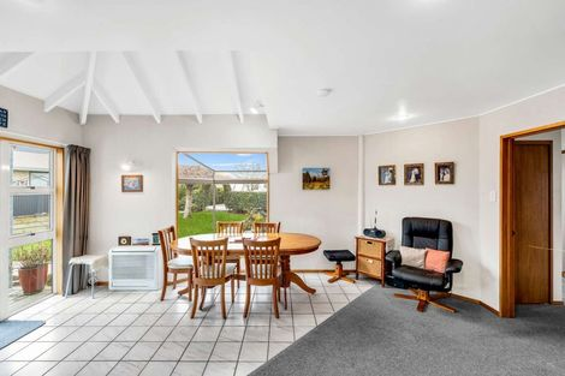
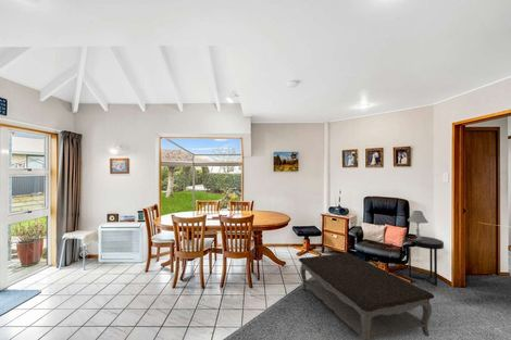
+ table lamp (417, 225)
+ coffee table (354, 290)
+ side table (431, 259)
